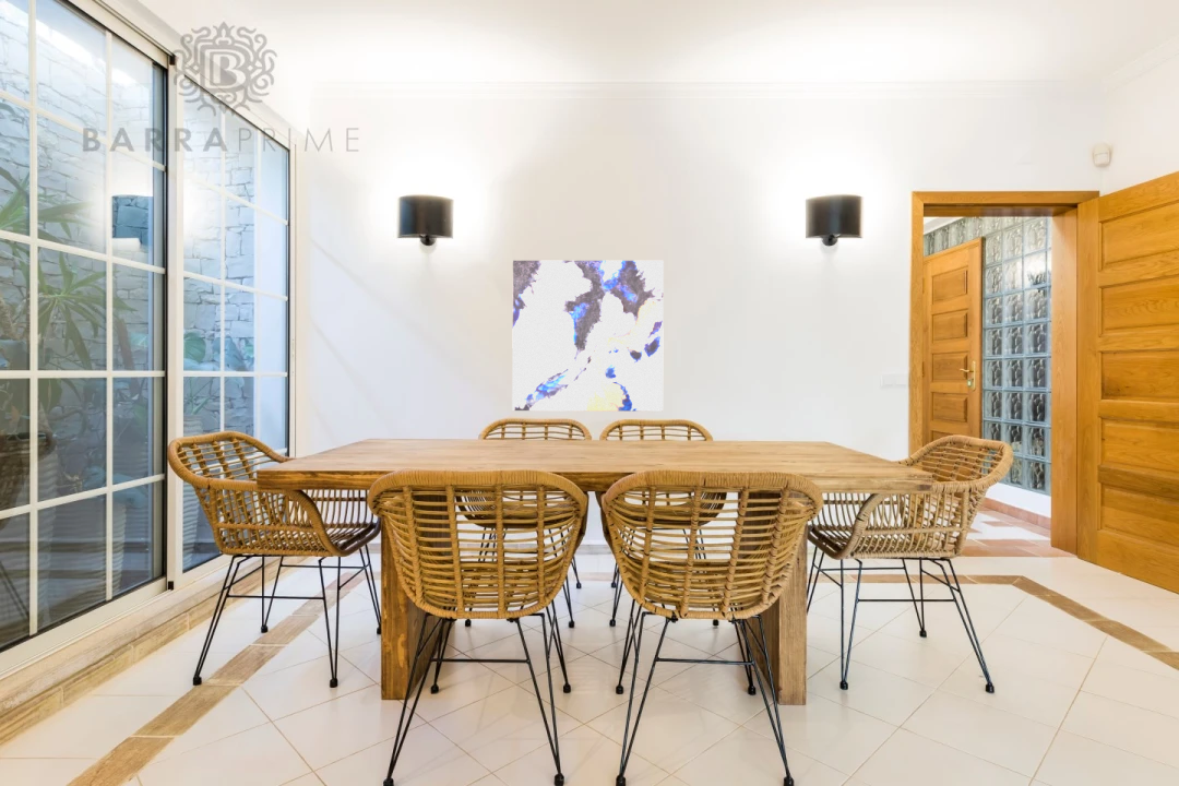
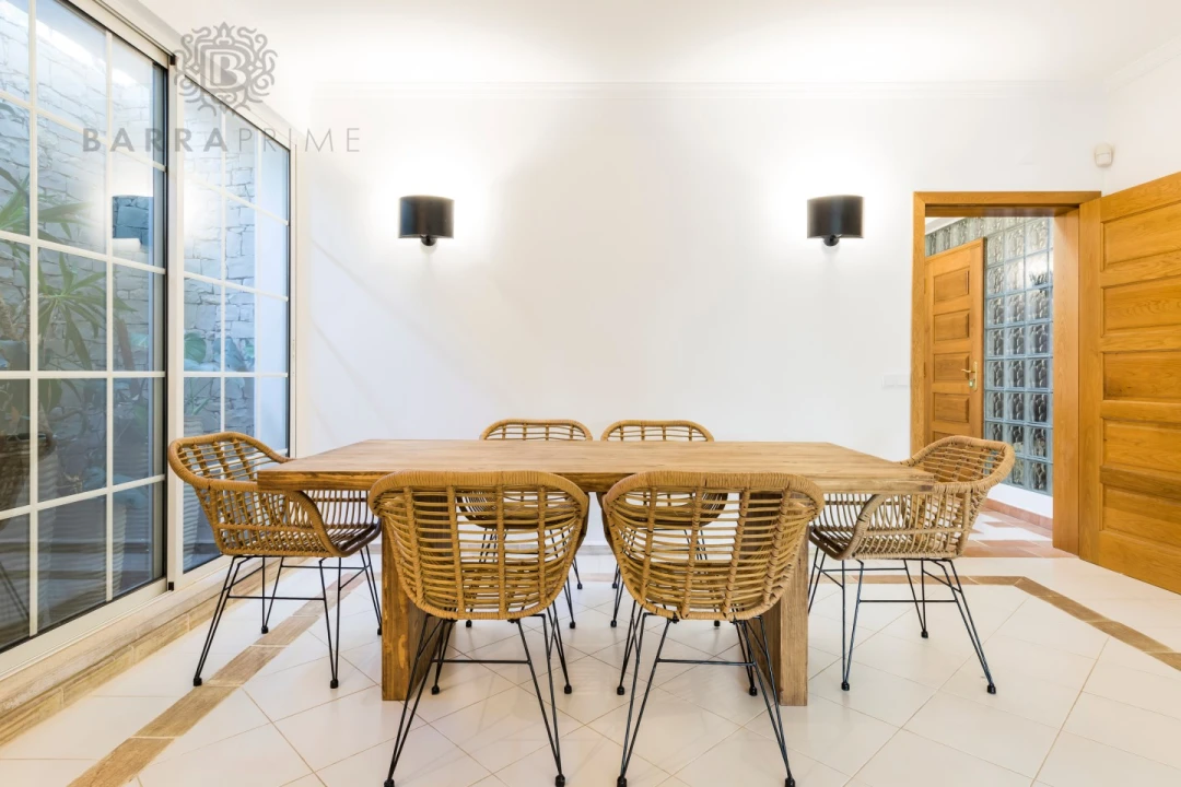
- wall art (587, 335)
